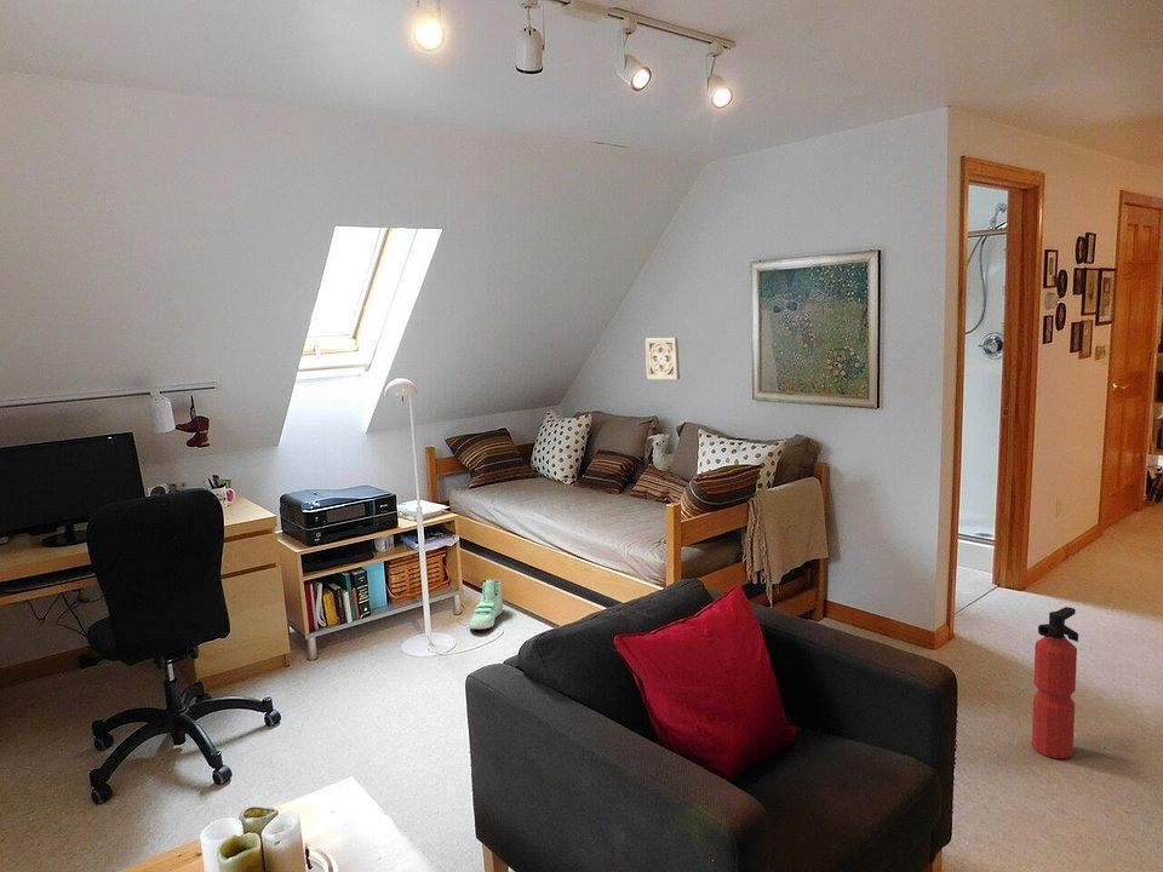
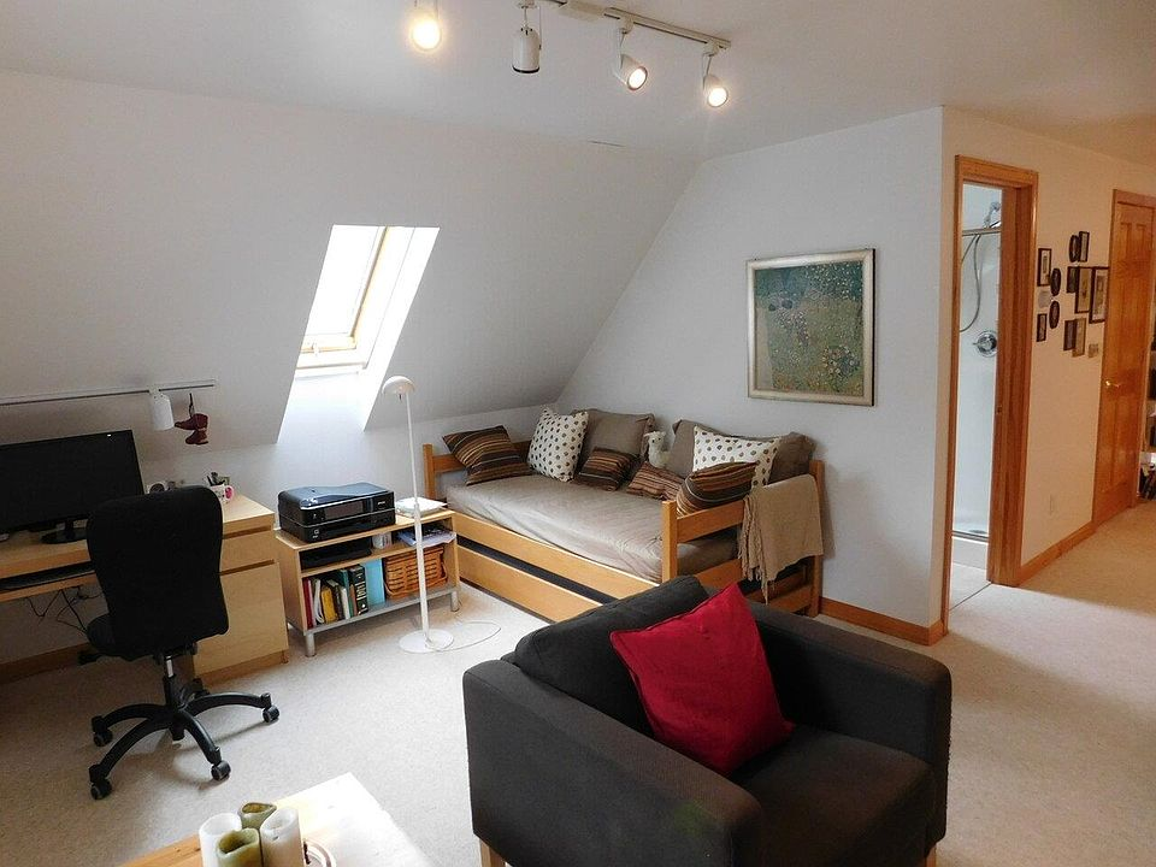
- sneaker (486, 602)
- wall ornament (663, 358)
- fire extinguisher (1055, 681)
